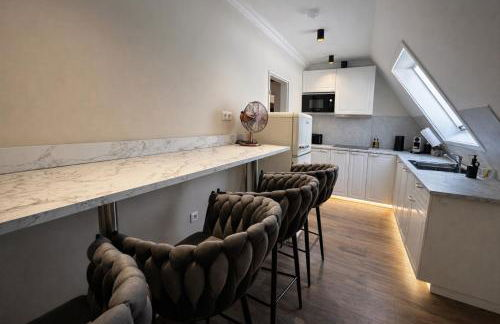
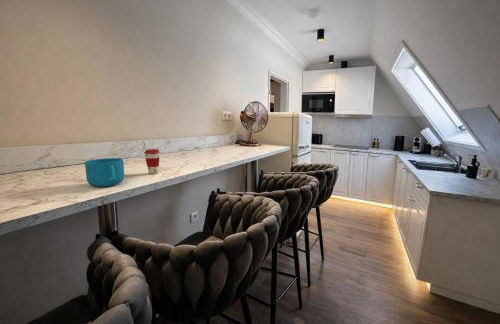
+ coffee cup (152, 161)
+ cup (107, 173)
